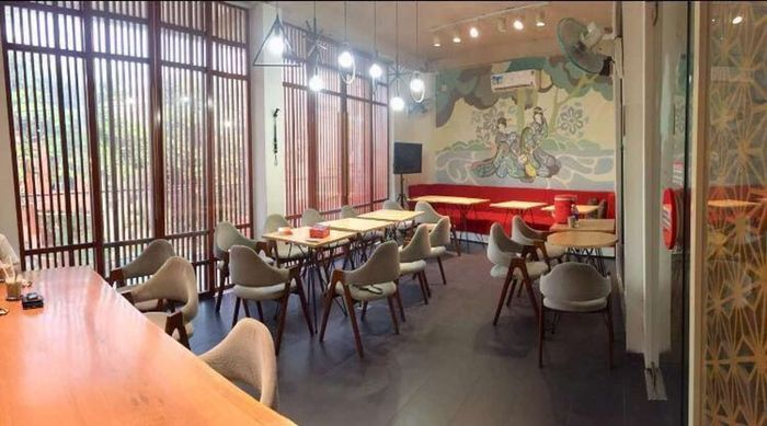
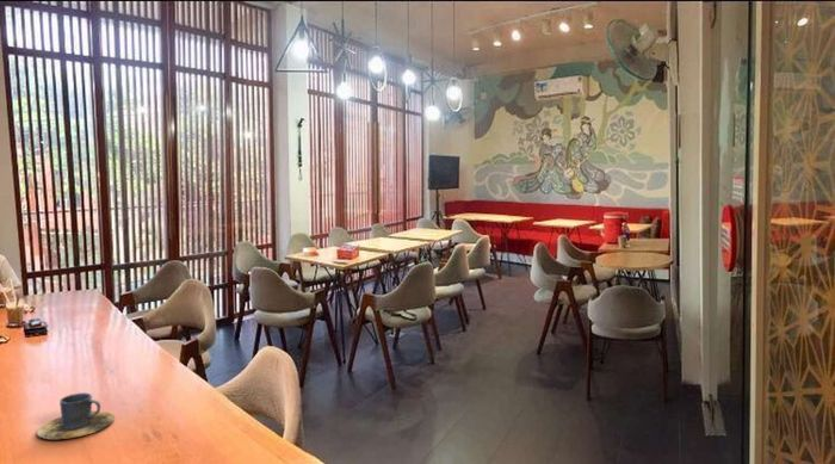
+ cup (75, 410)
